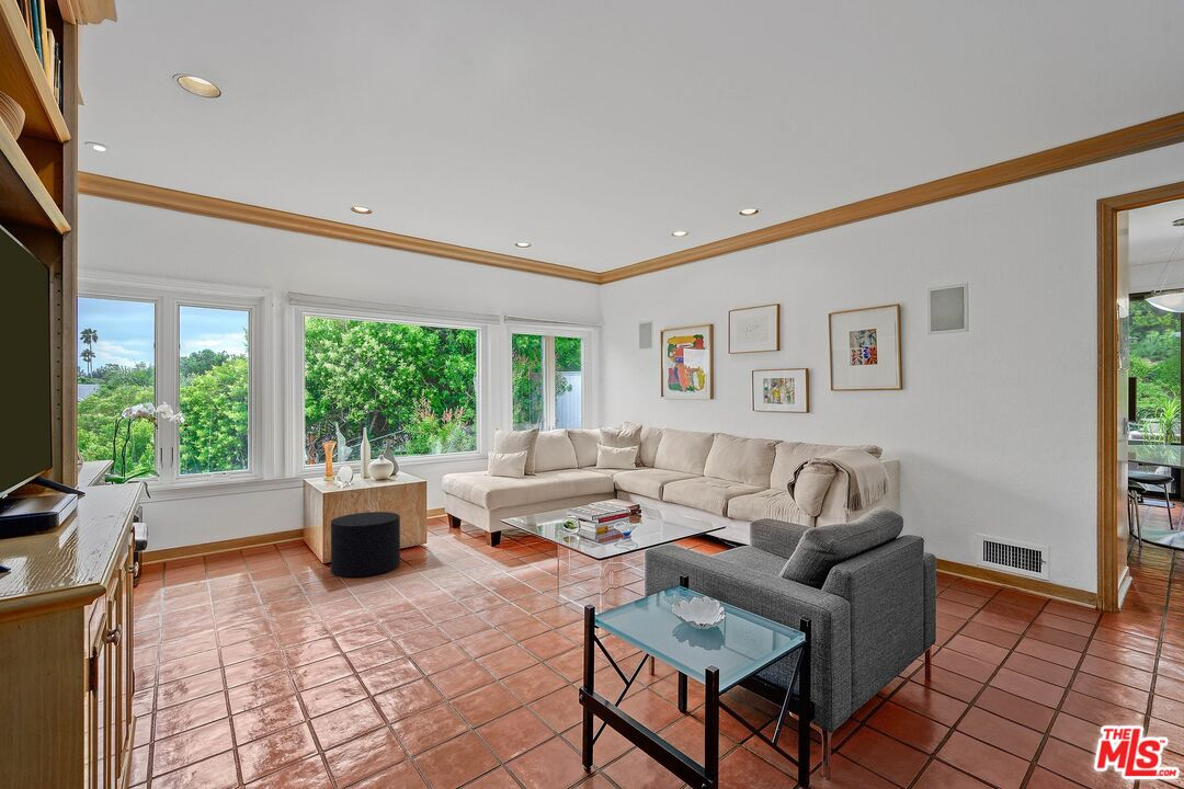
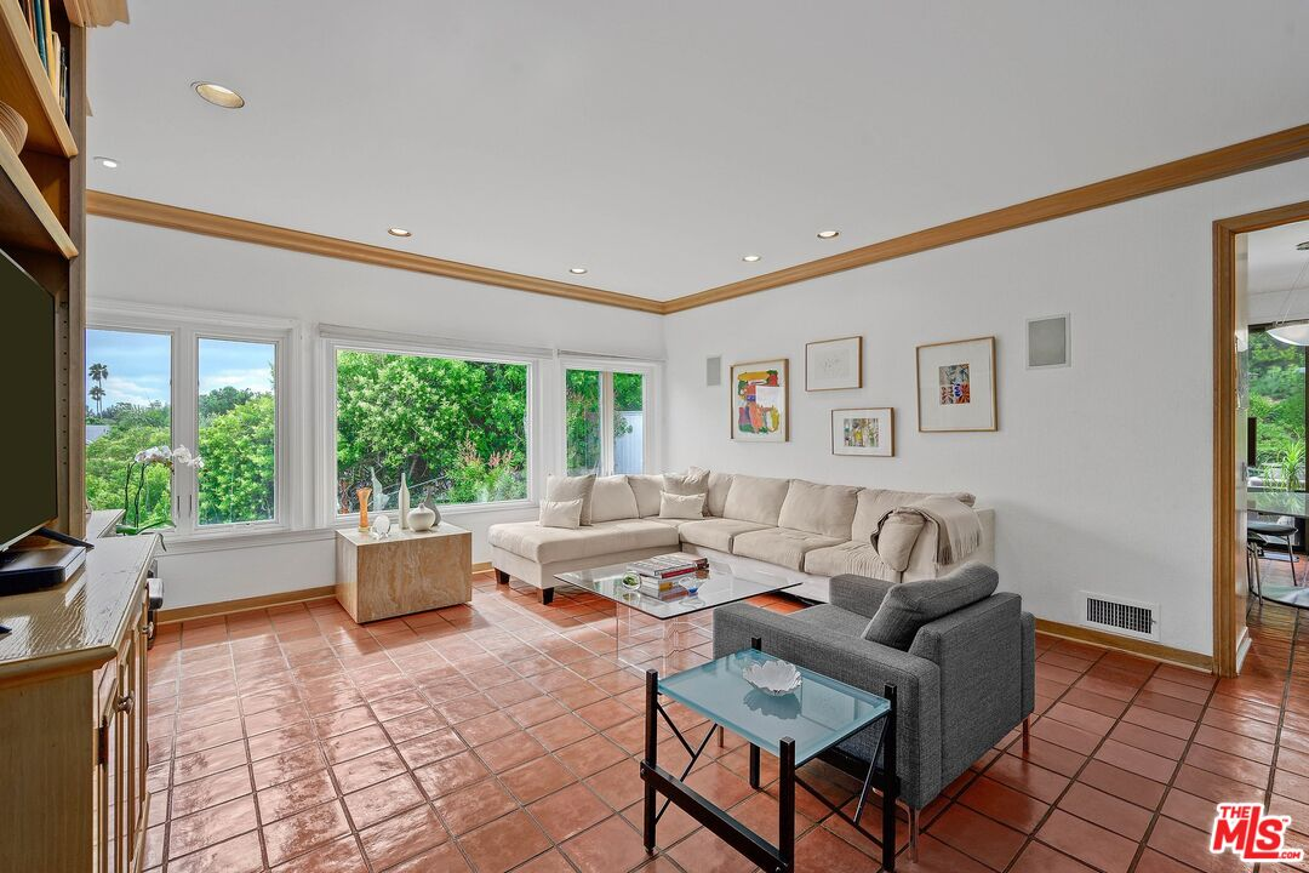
- stool (366, 542)
